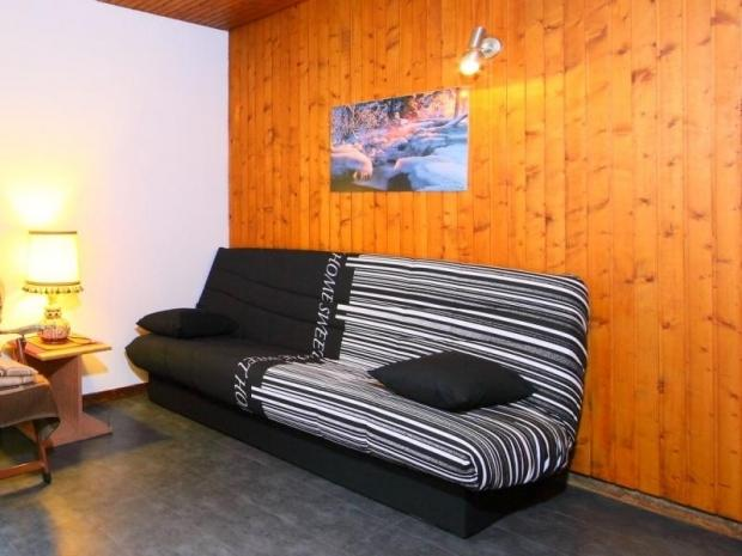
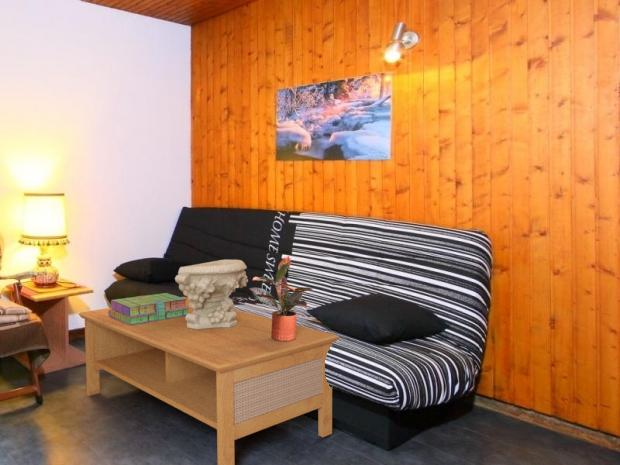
+ stack of books (149, 307)
+ potted plant (277, 298)
+ decorative bowl (214, 293)
+ coffee table (198, 367)
